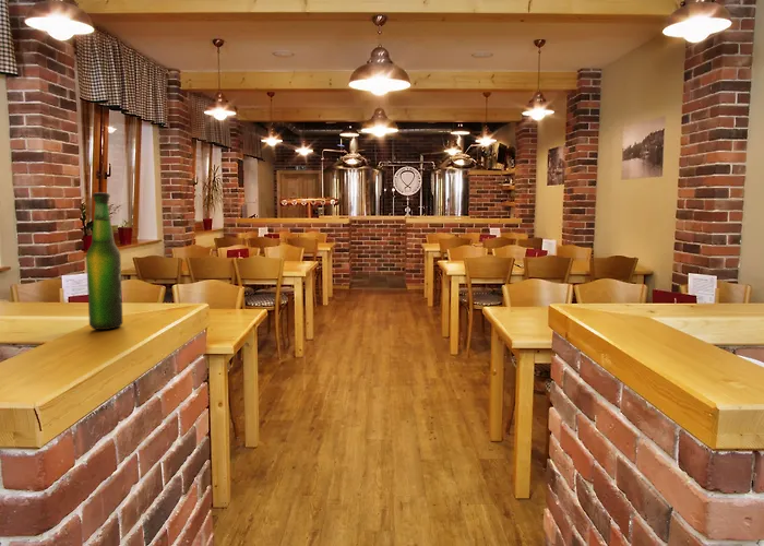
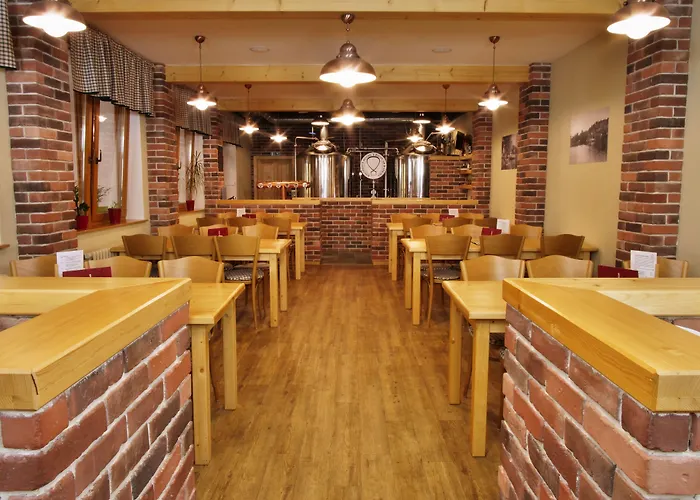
- beer bottle (104, 260)
